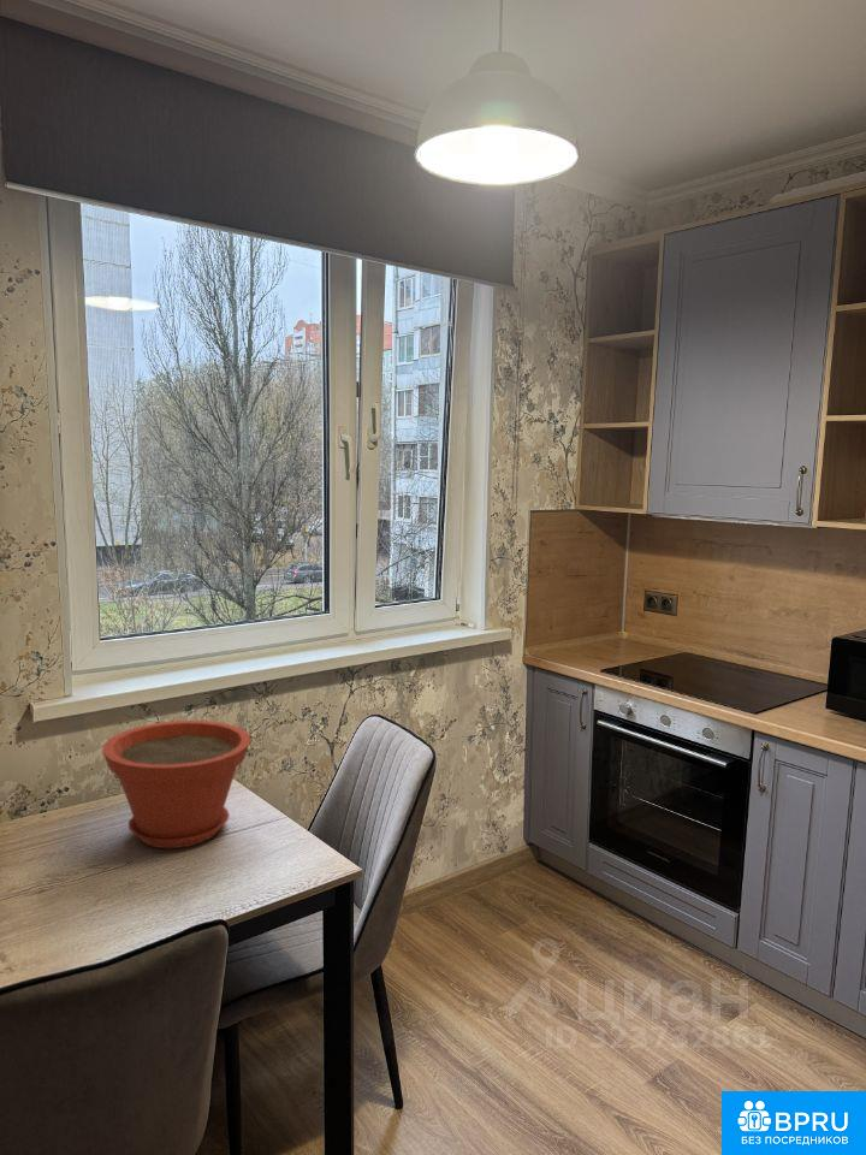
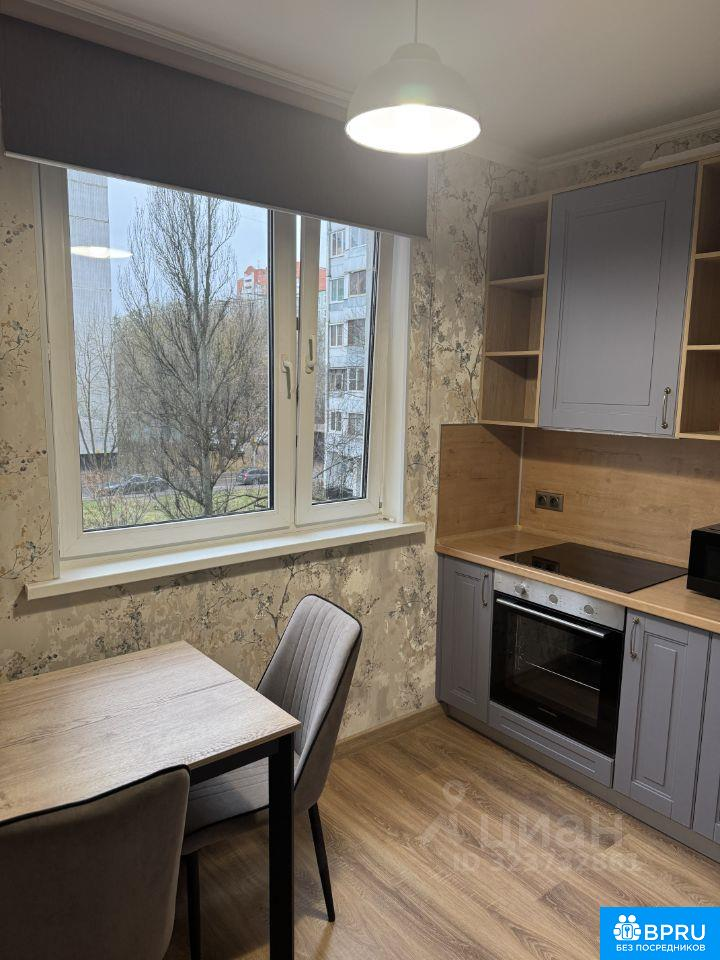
- plant pot (178, 787)
